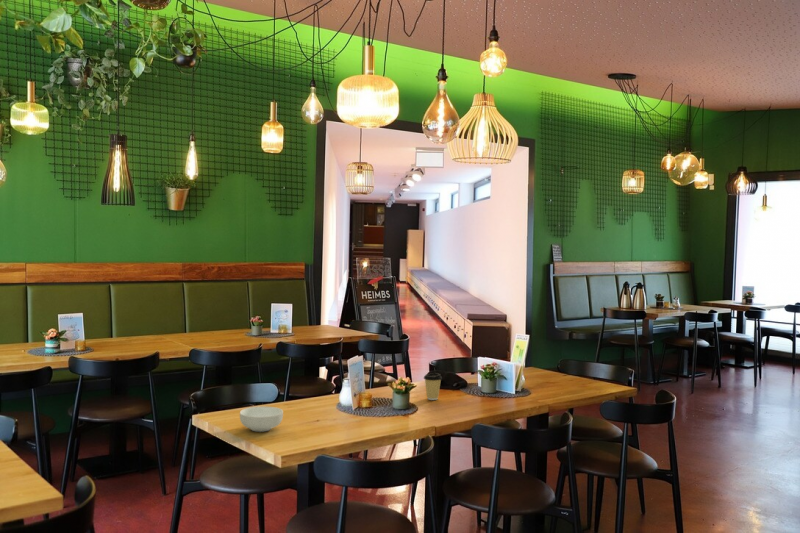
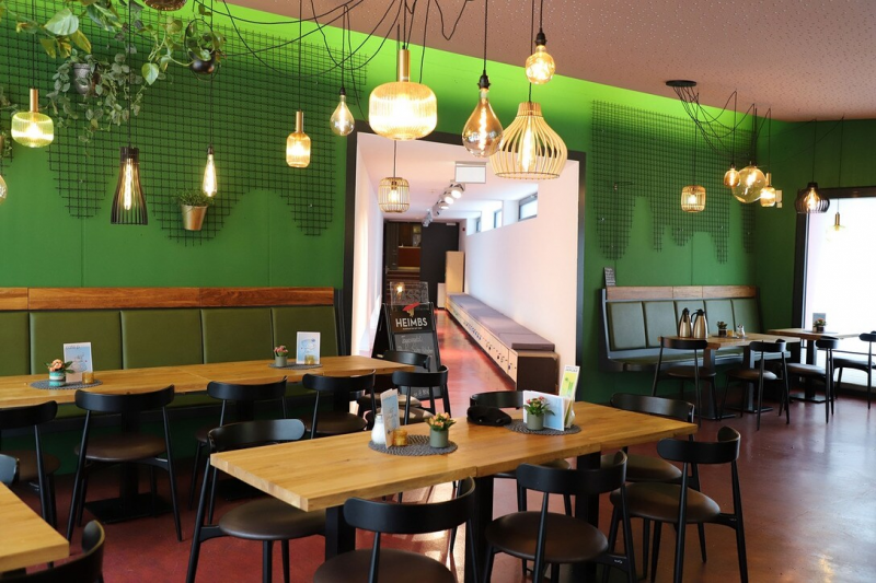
- cereal bowl (261, 420)
- coffee cup (432, 386)
